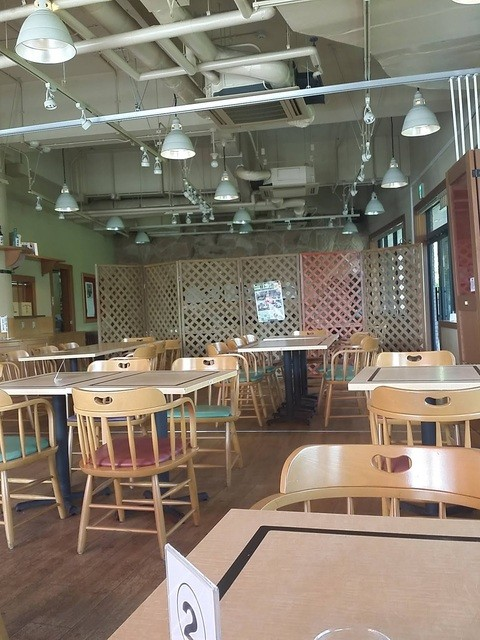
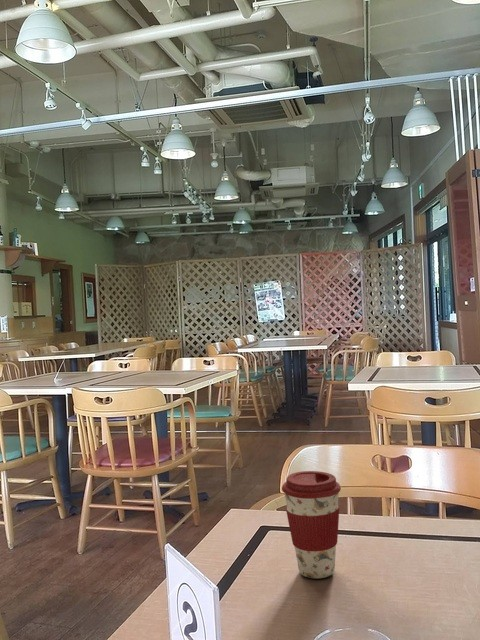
+ coffee cup (313, 523)
